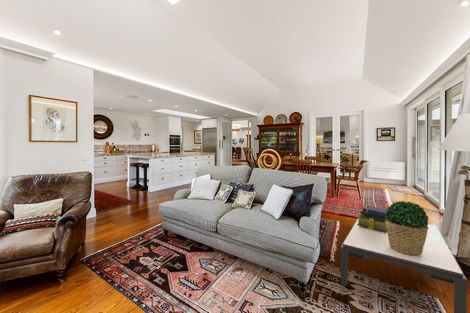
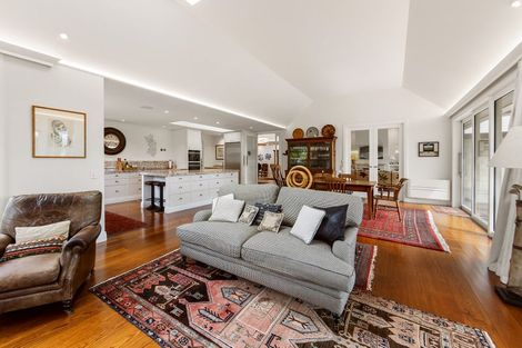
- stack of books (375, 217)
- potted plant (405, 225)
- coffee table (394, 251)
